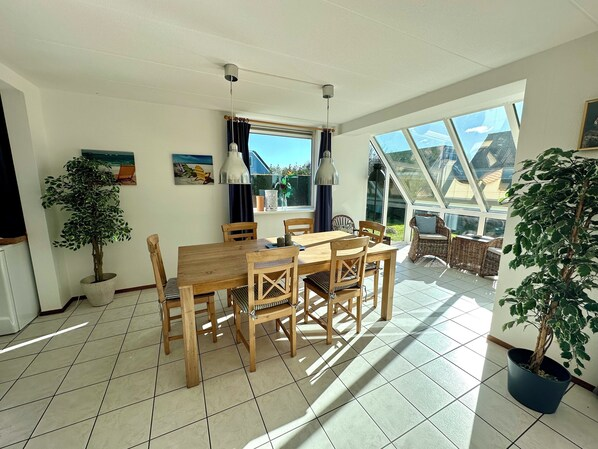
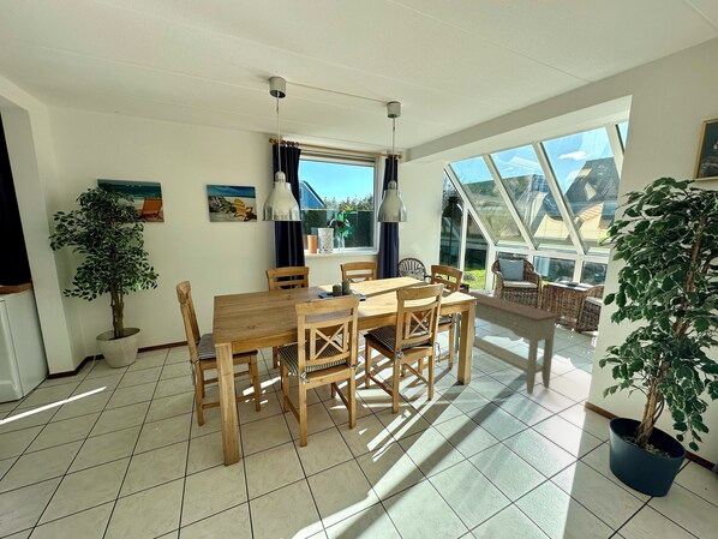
+ console table (492, 343)
